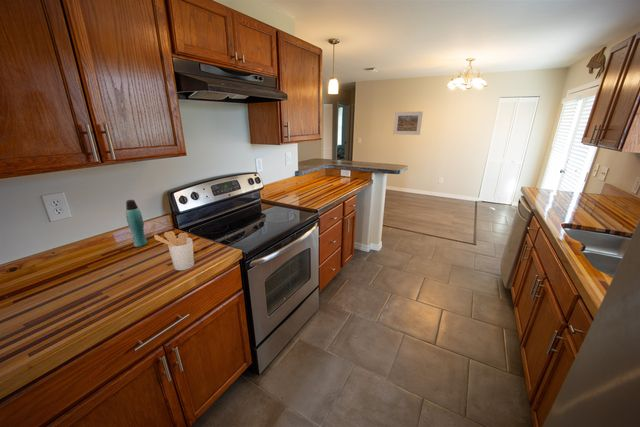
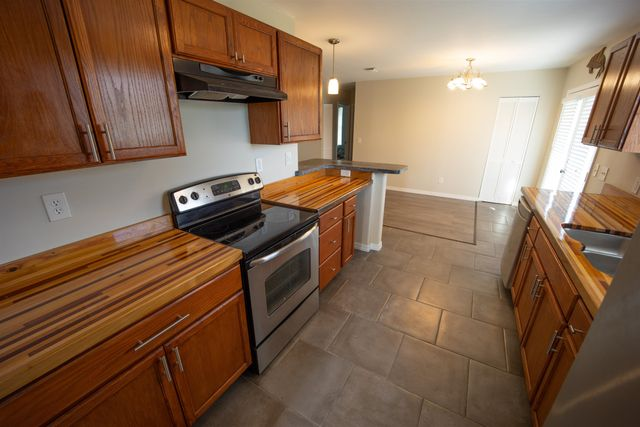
- bottle (135, 223)
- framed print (407, 123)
- utensil holder (175, 249)
